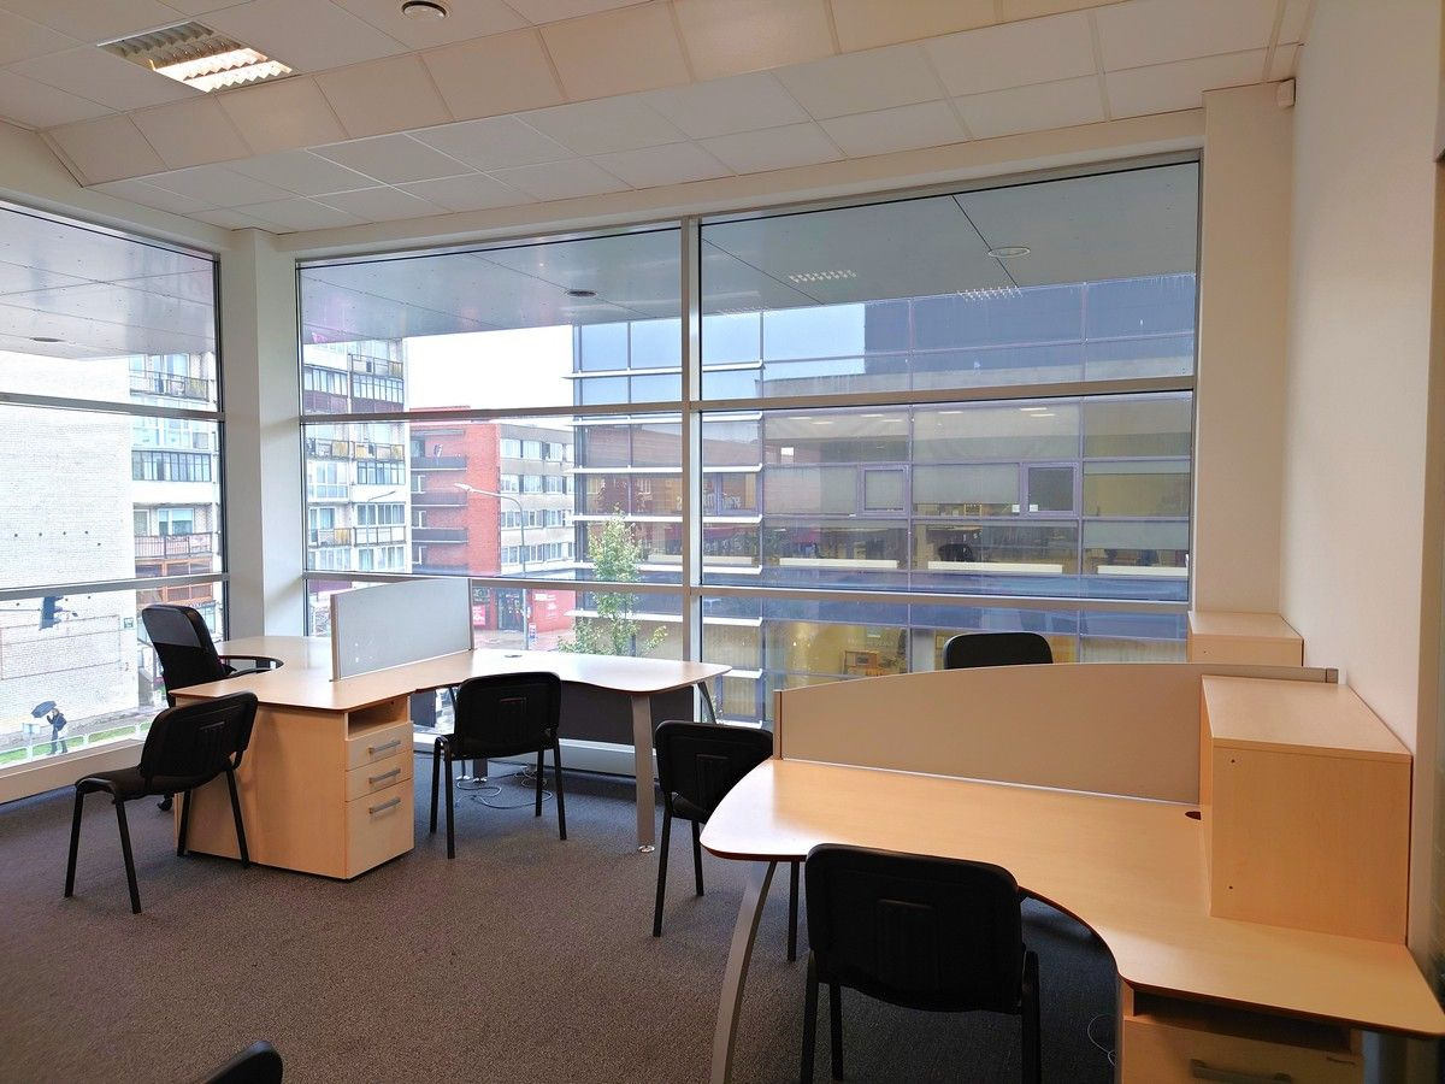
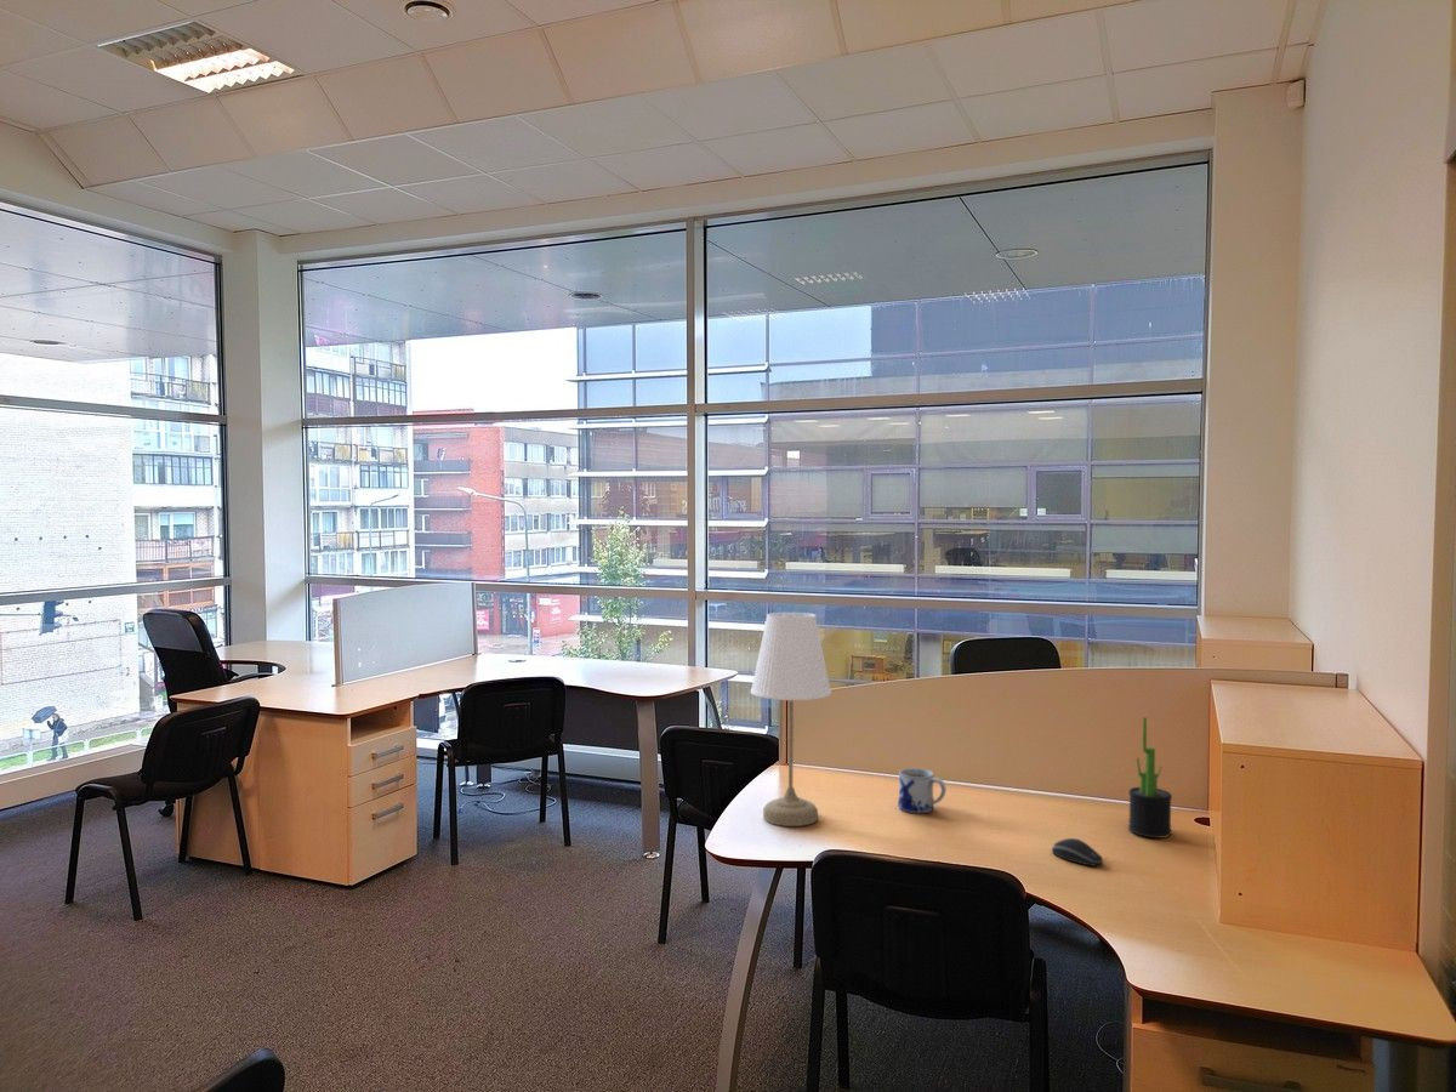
+ decorative plant (1150, 773)
+ computer mouse (1076, 849)
+ desk lamp (790, 716)
+ mug (920, 791)
